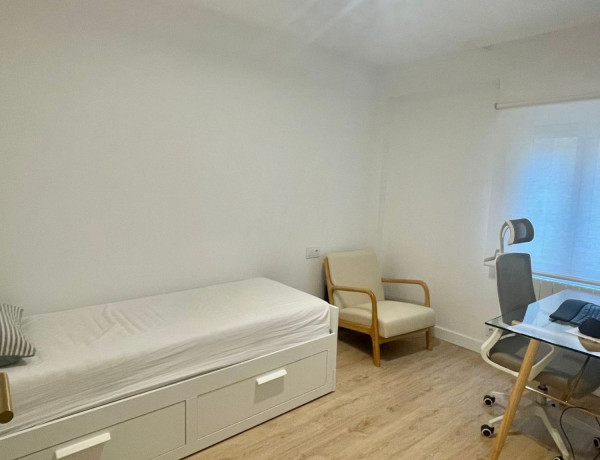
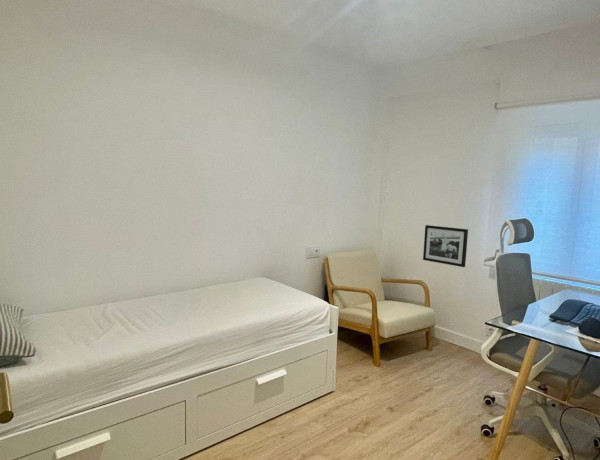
+ picture frame (444, 245)
